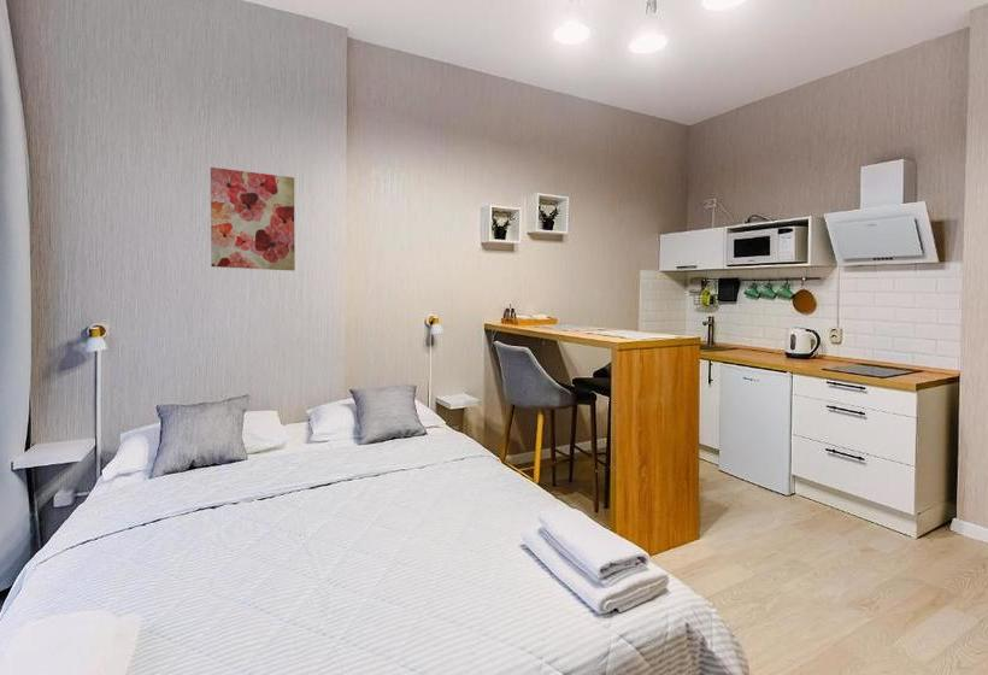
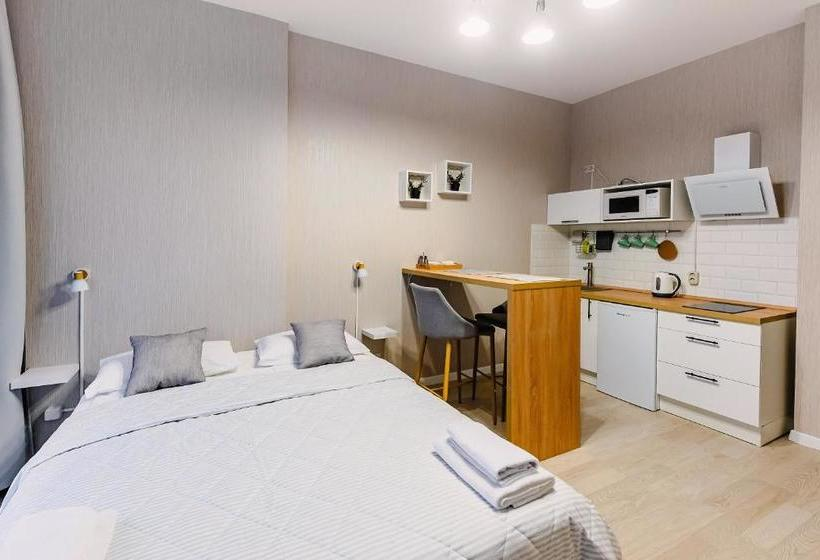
- wall art (253, 221)
